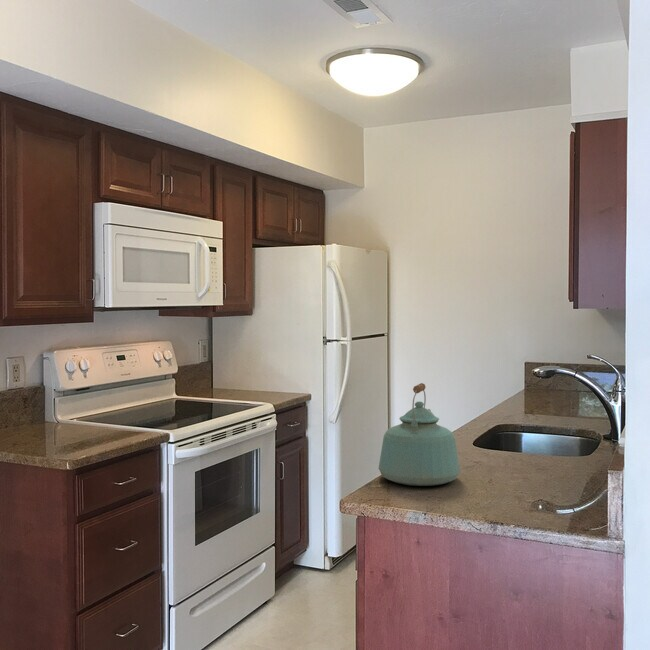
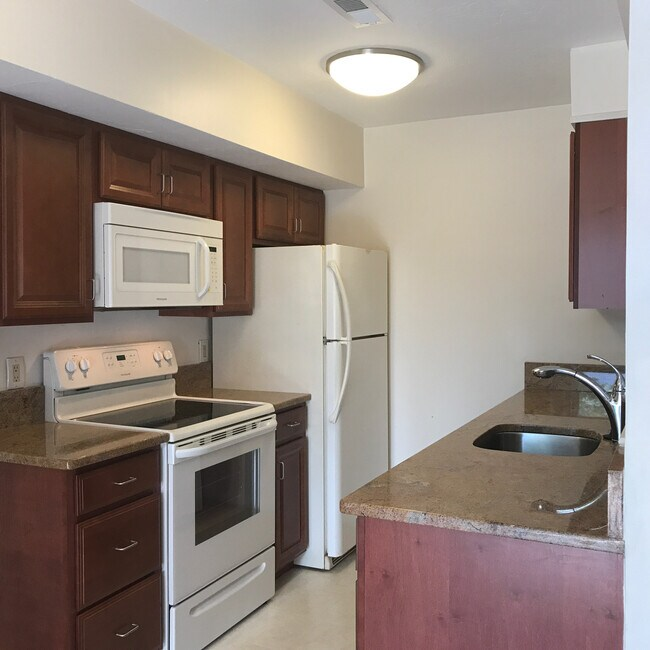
- kettle (420, 430)
